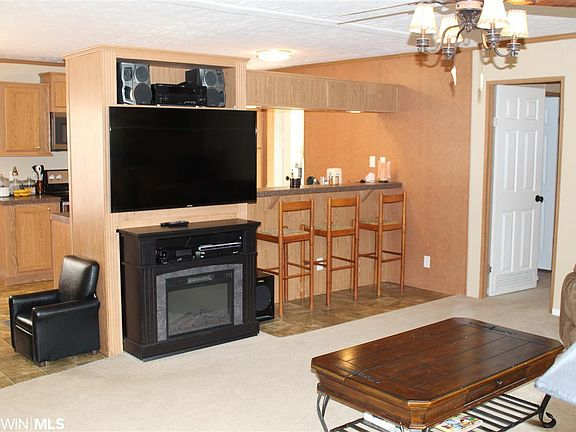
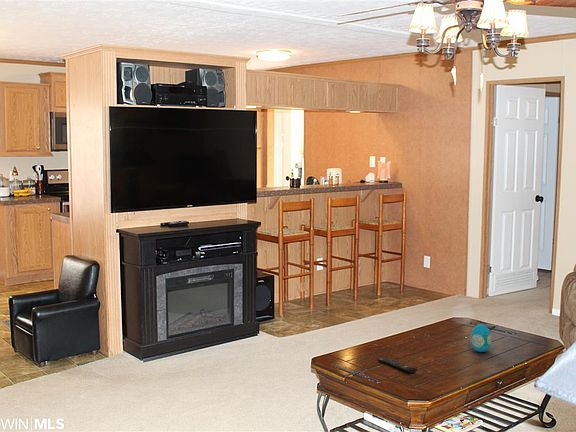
+ decorative egg (480, 337)
+ remote control (396, 364)
